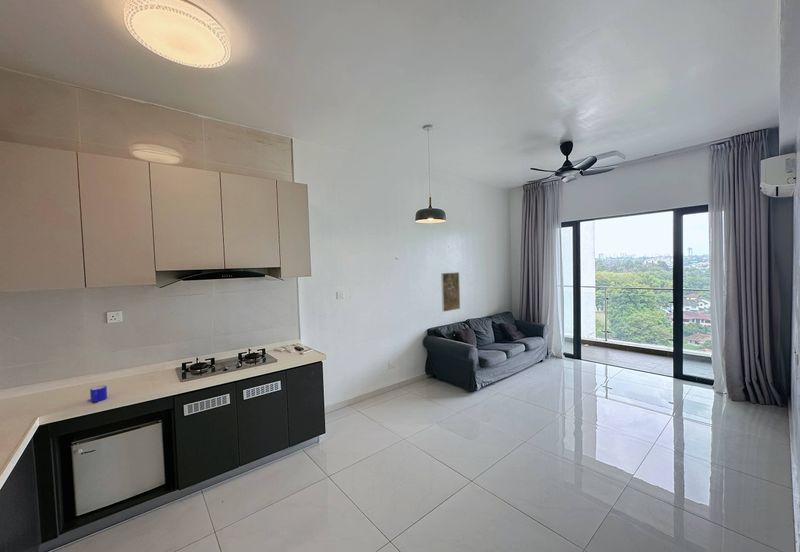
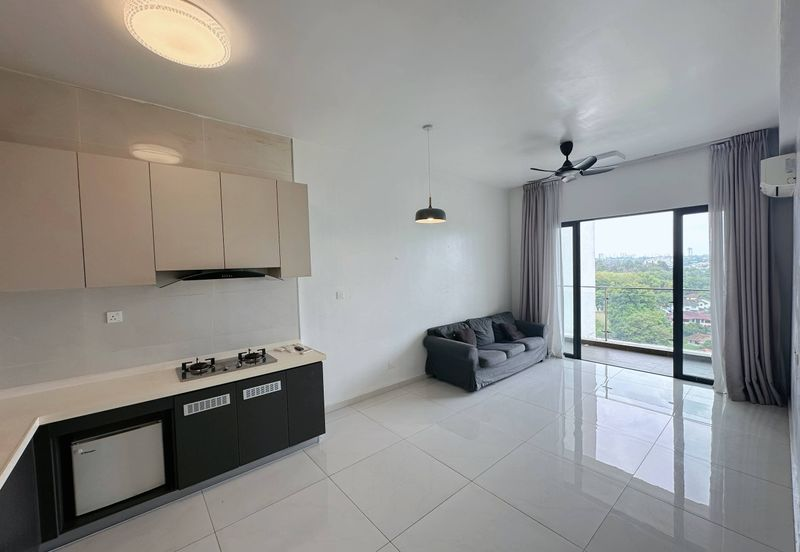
- mug (98, 394)
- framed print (450, 291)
